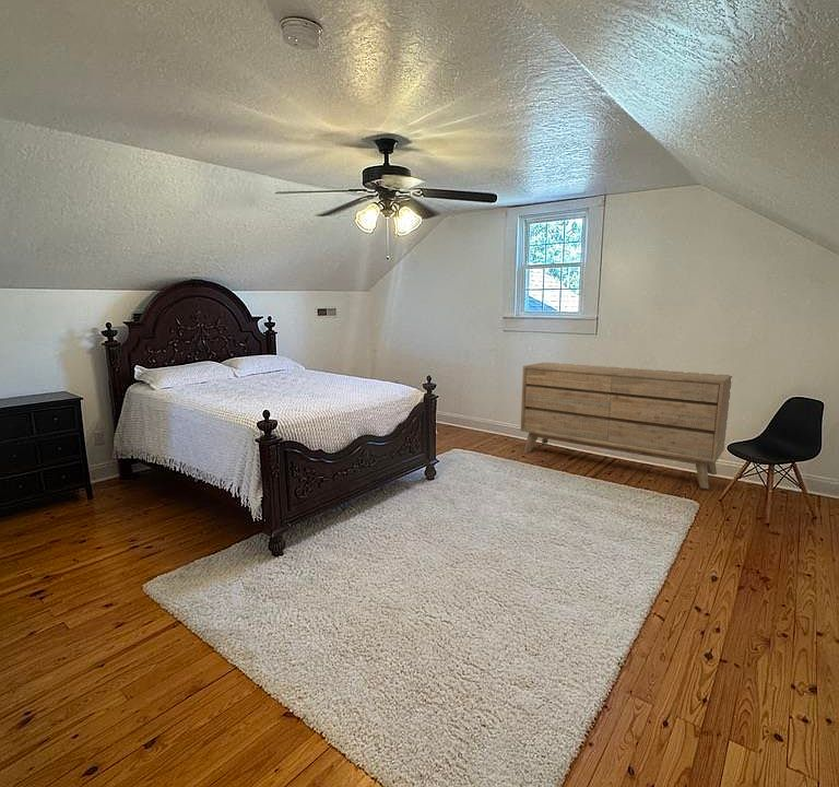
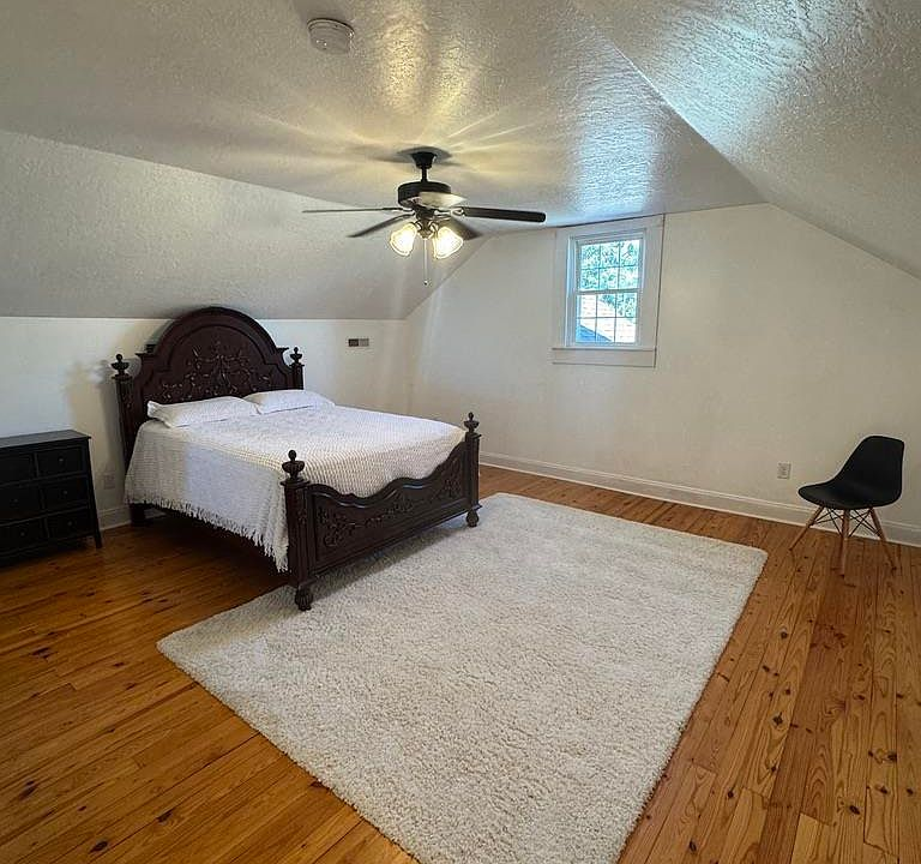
- dresser (616, 416)
